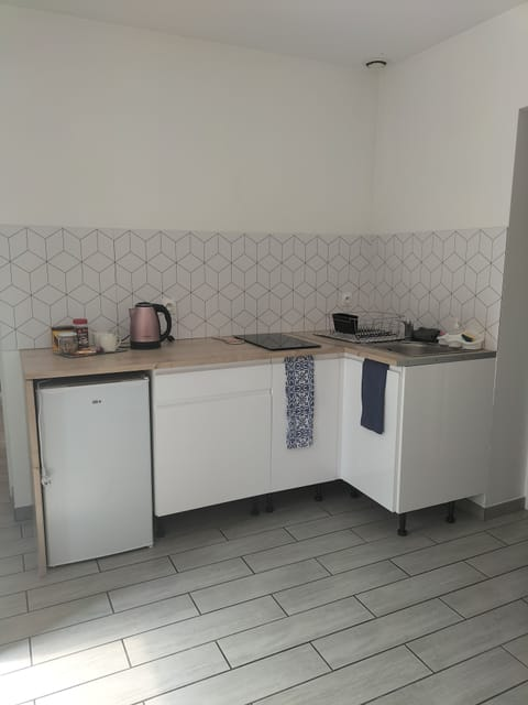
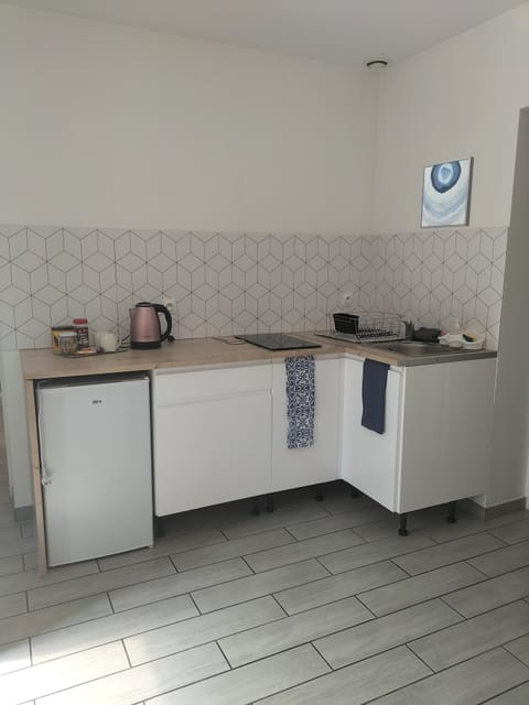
+ wall art (445, 194)
